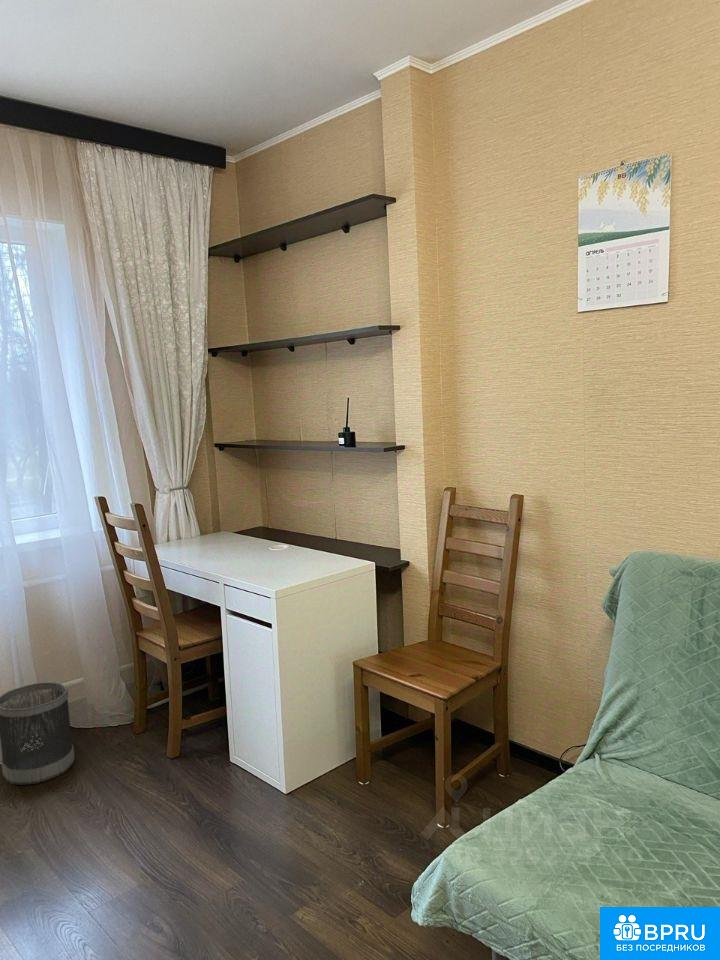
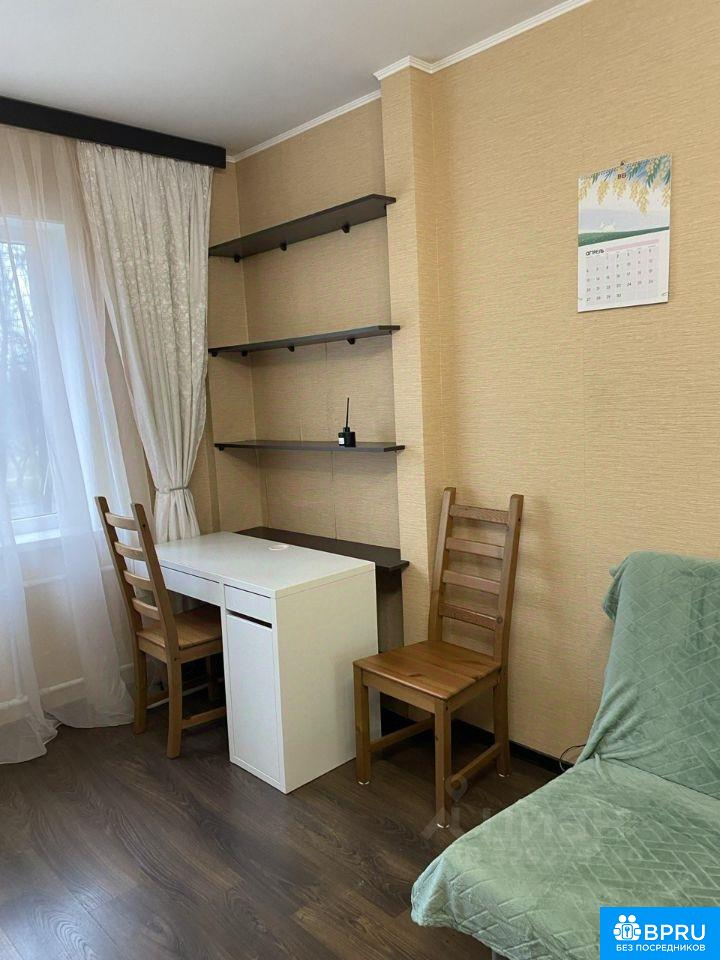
- wastebasket (35, 731)
